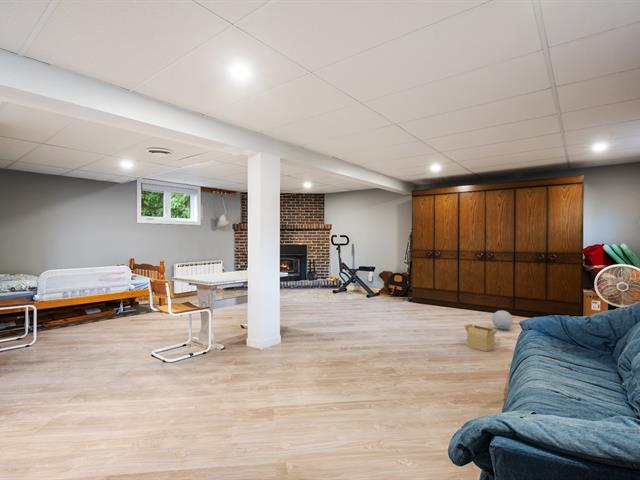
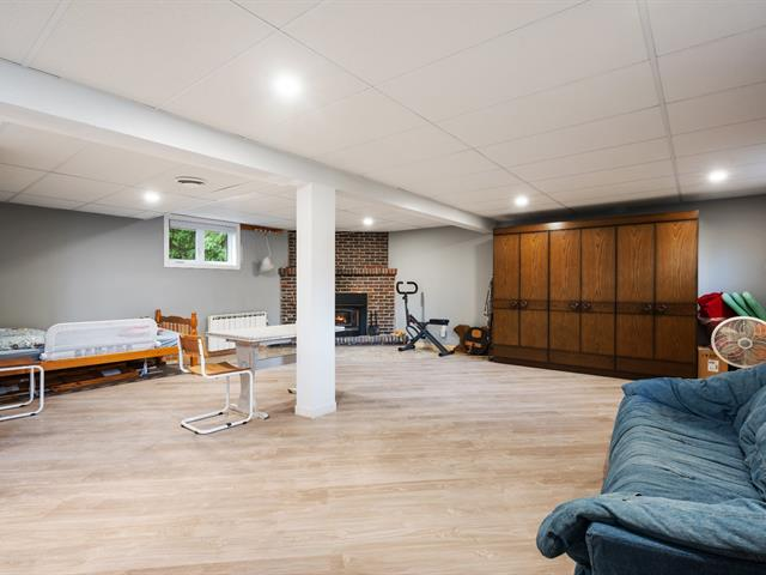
- ball (502, 319)
- cardboard box (480, 336)
